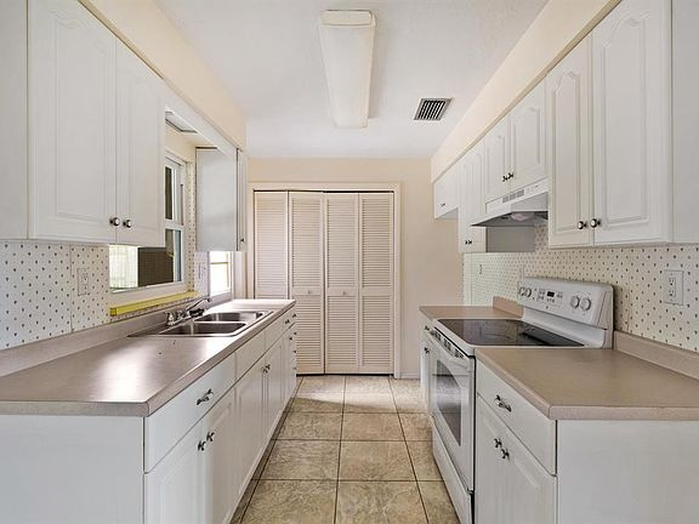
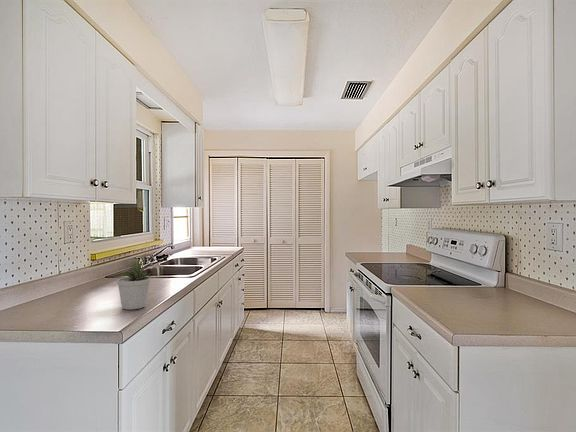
+ potted plant (135, 282)
